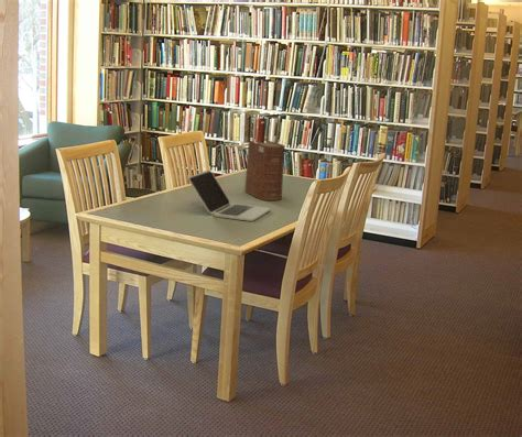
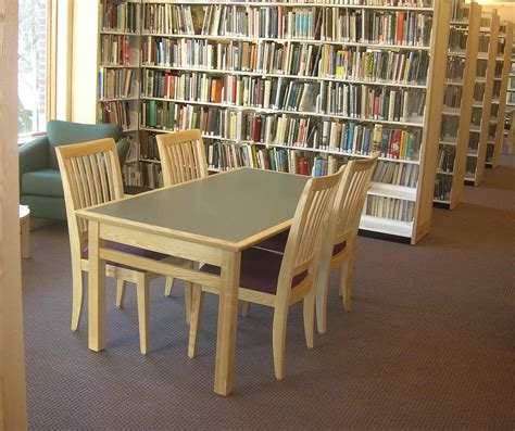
- laptop (226, 195)
- book (264, 170)
